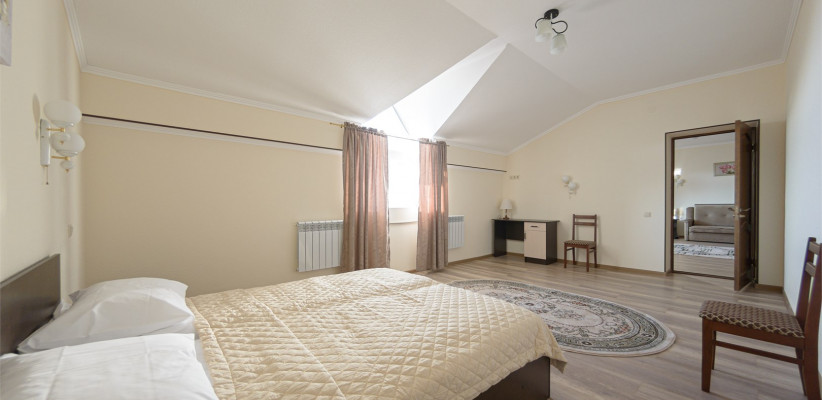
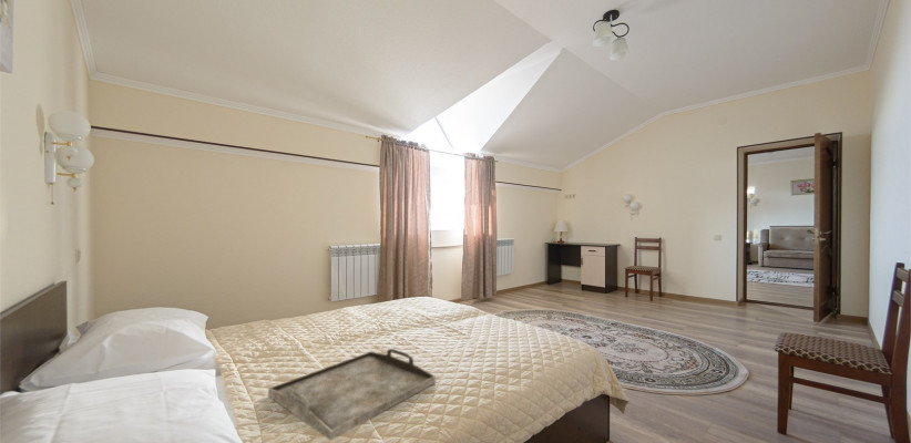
+ serving tray (355, 379)
